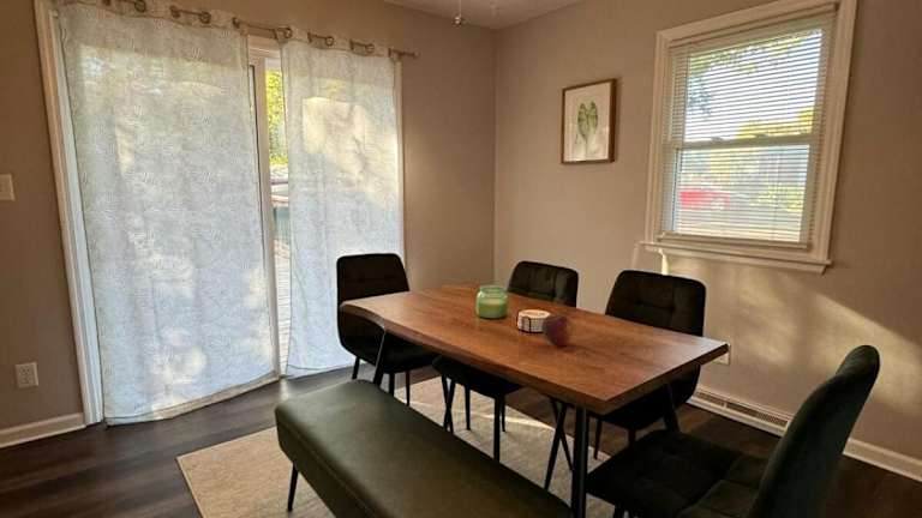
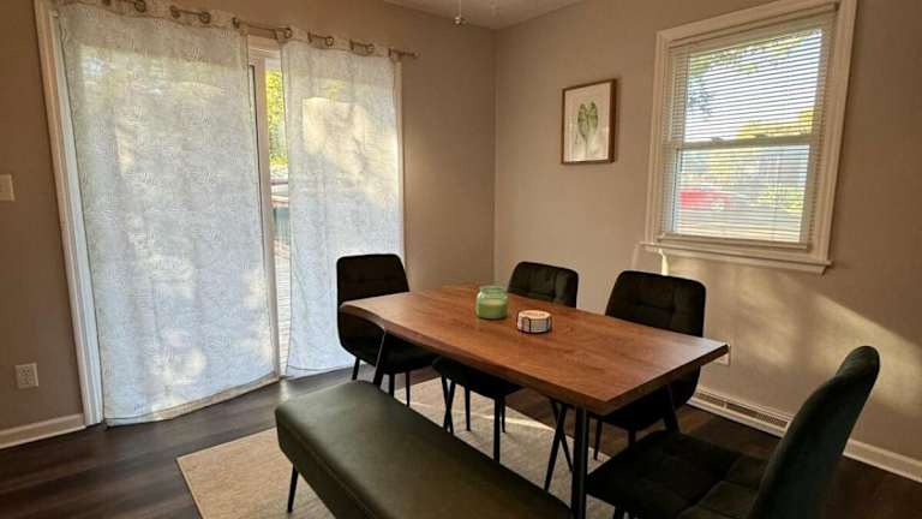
- fruit (556, 329)
